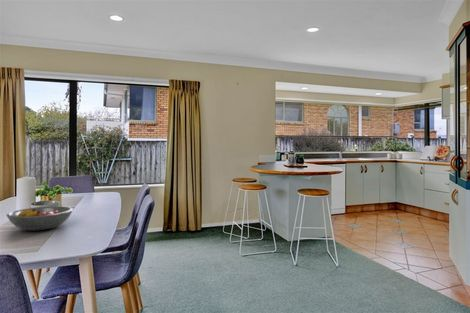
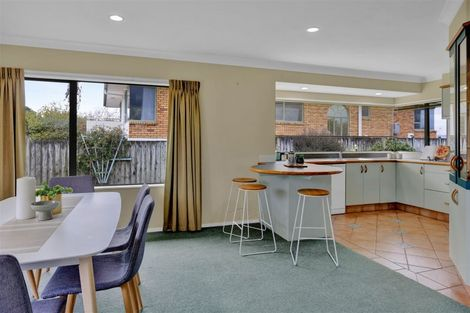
- fruit bowl (41, 217)
